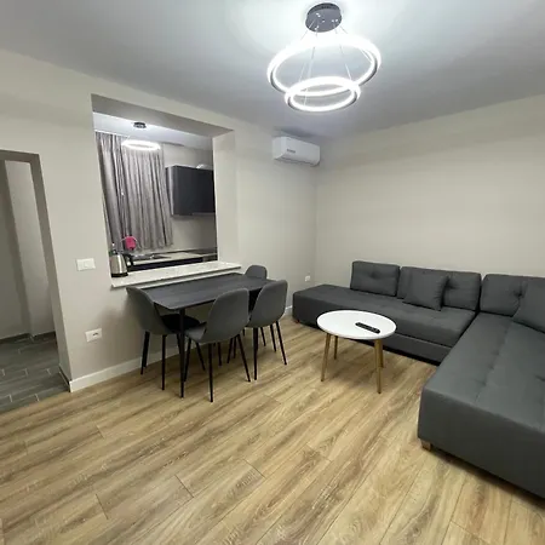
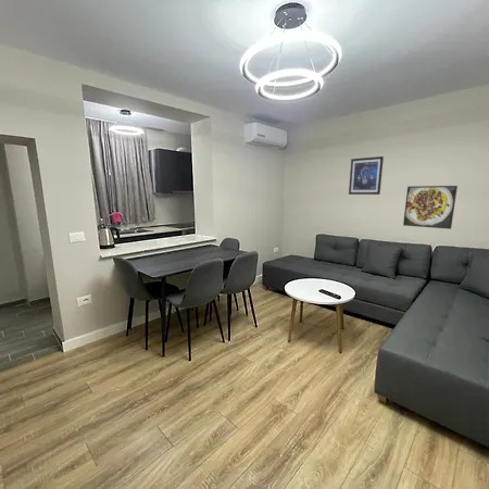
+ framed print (428, 206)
+ wall art (365, 176)
